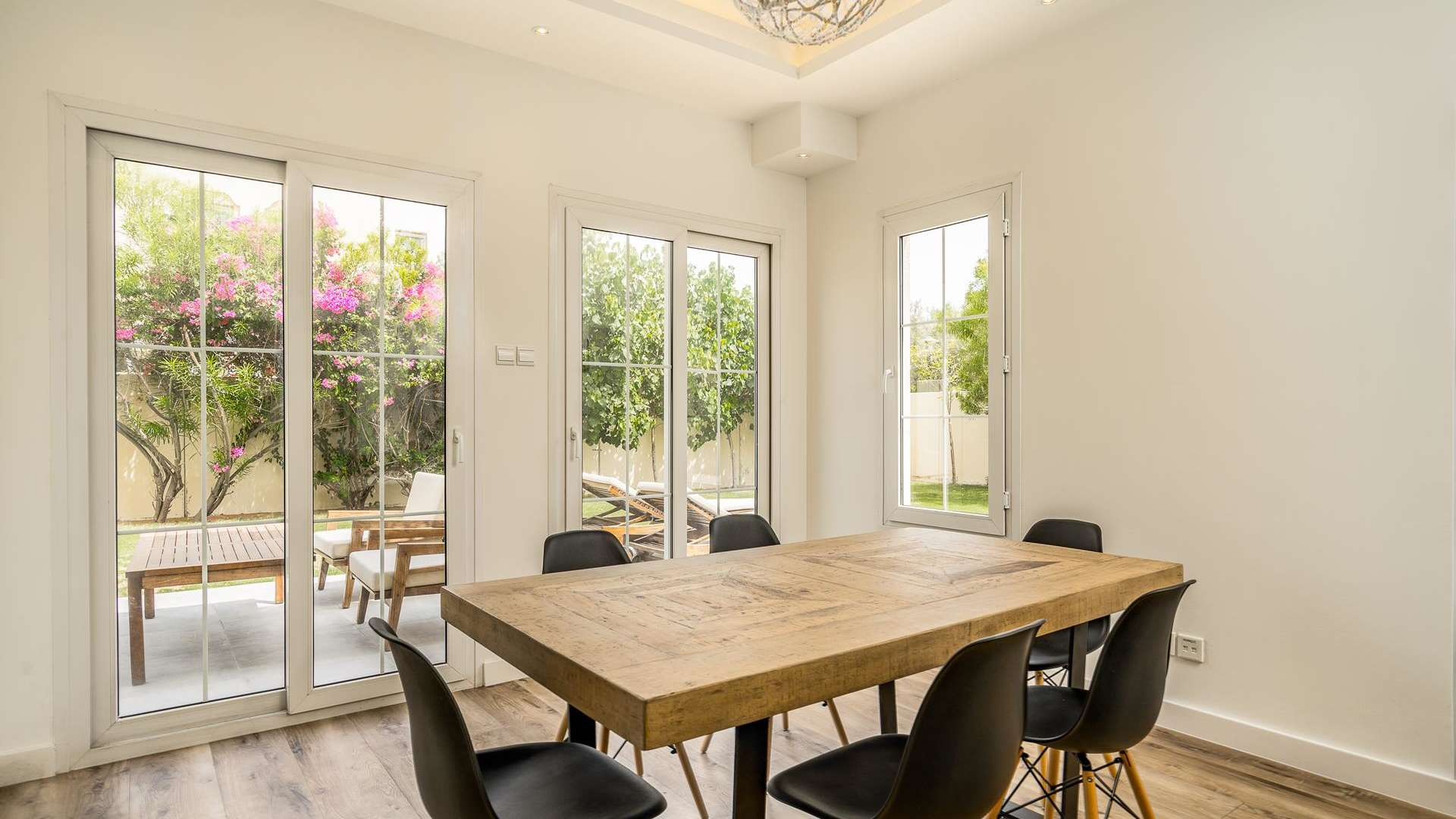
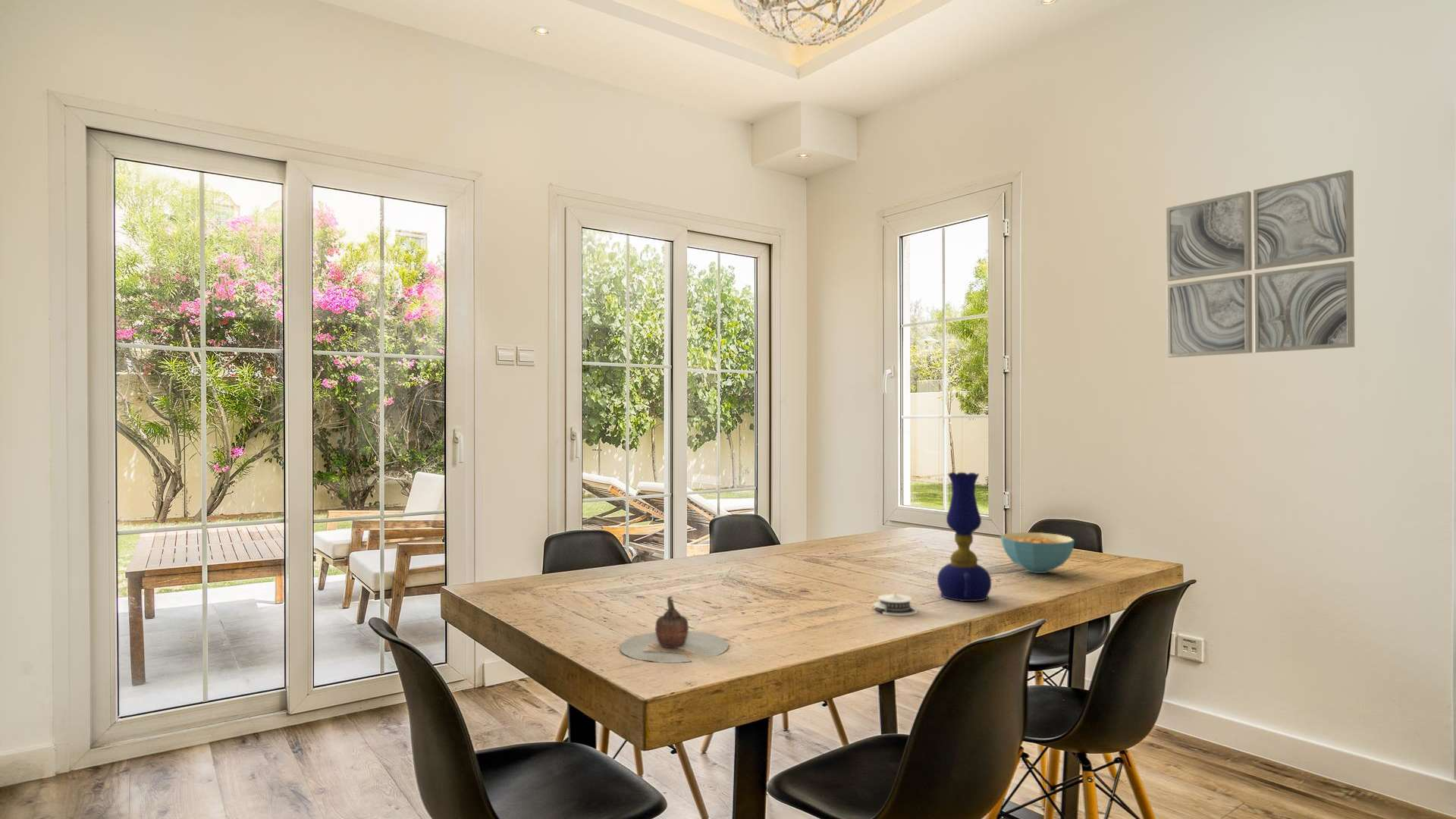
+ cereal bowl (1037, 554)
+ oil lamp (964, 535)
+ architectural model (895, 599)
+ teapot (674, 622)
+ wall art (1250, 270)
